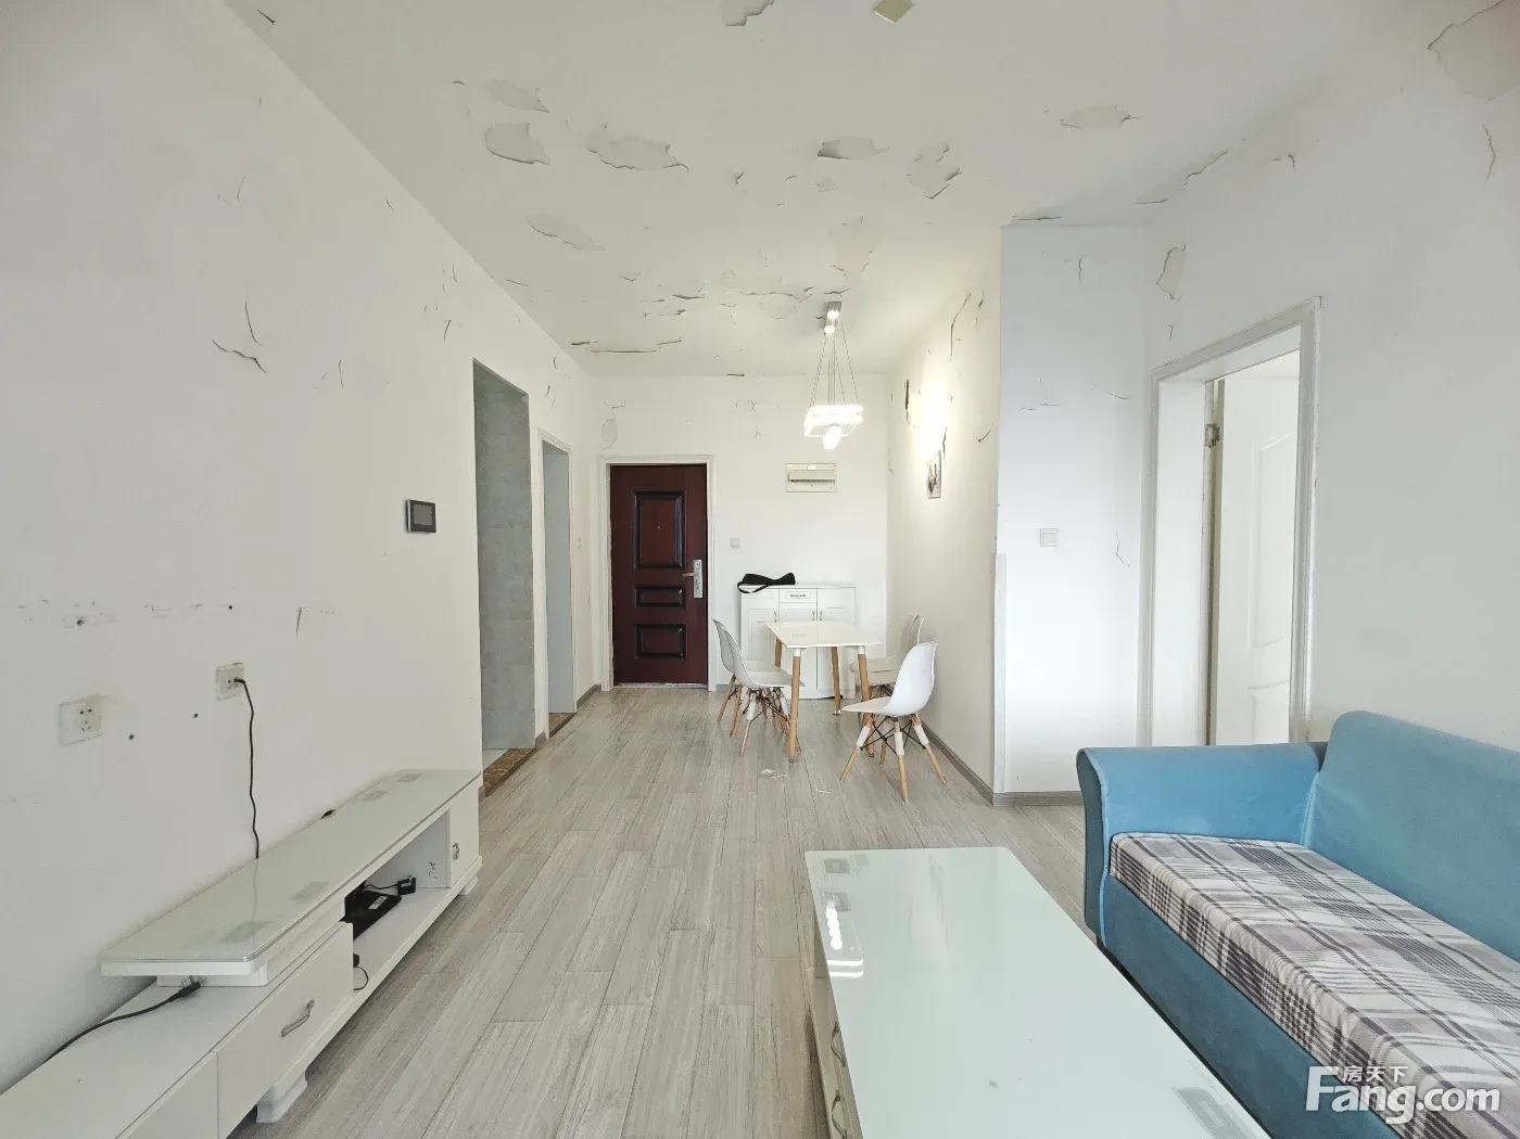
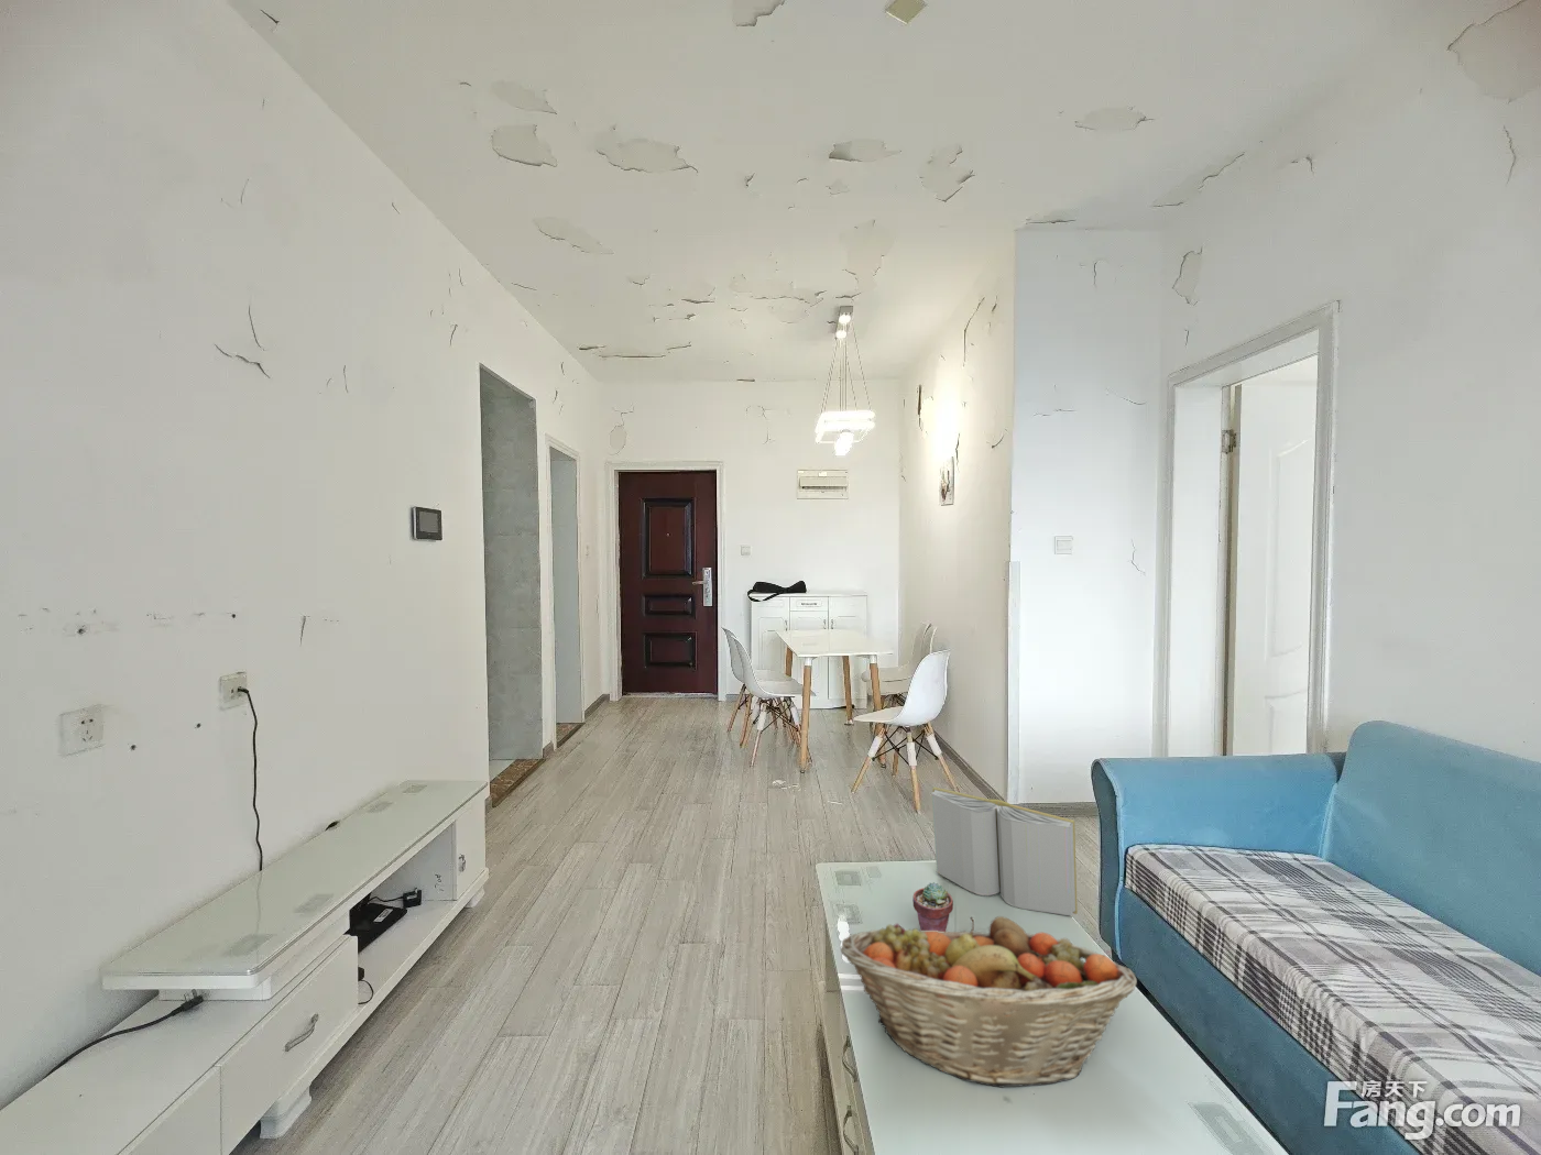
+ potted succulent (932, 907)
+ book (1000, 848)
+ fruit basket (979, 979)
